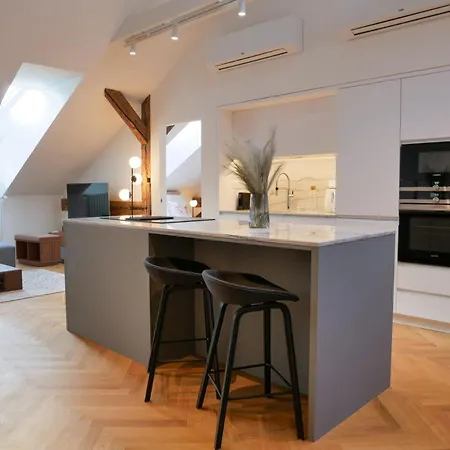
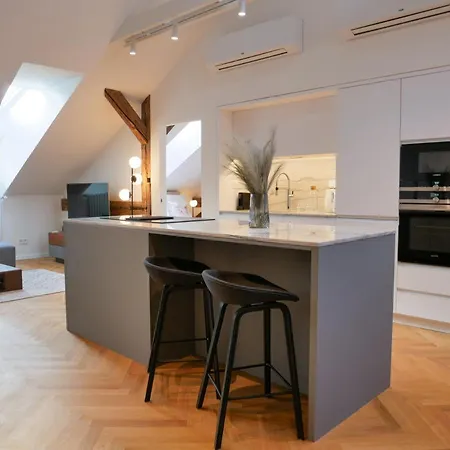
- bench (37, 248)
